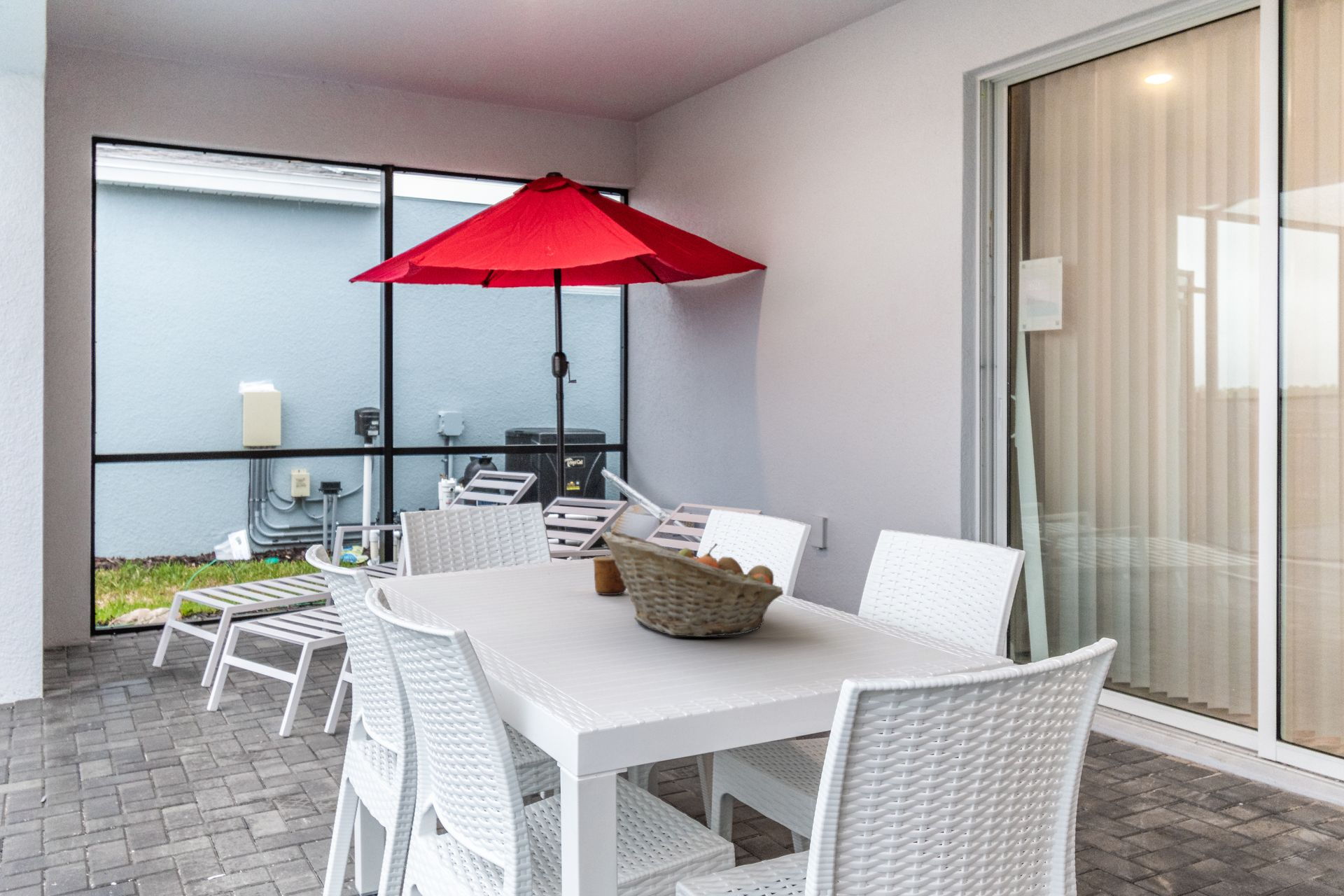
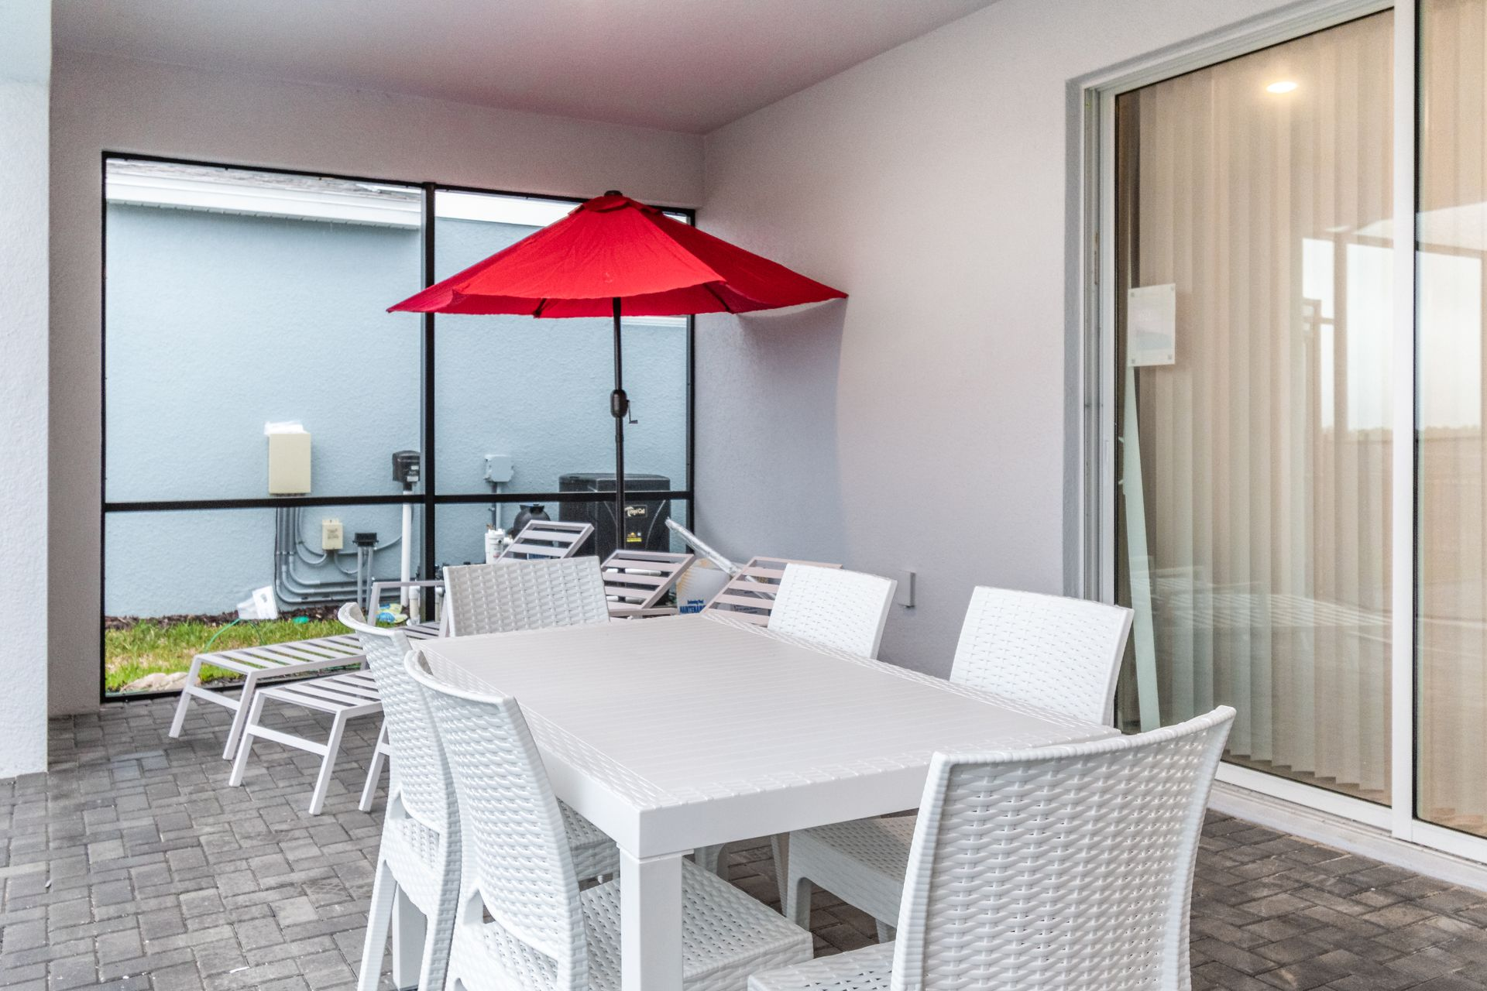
- fruit basket (689, 578)
- cup (610, 575)
